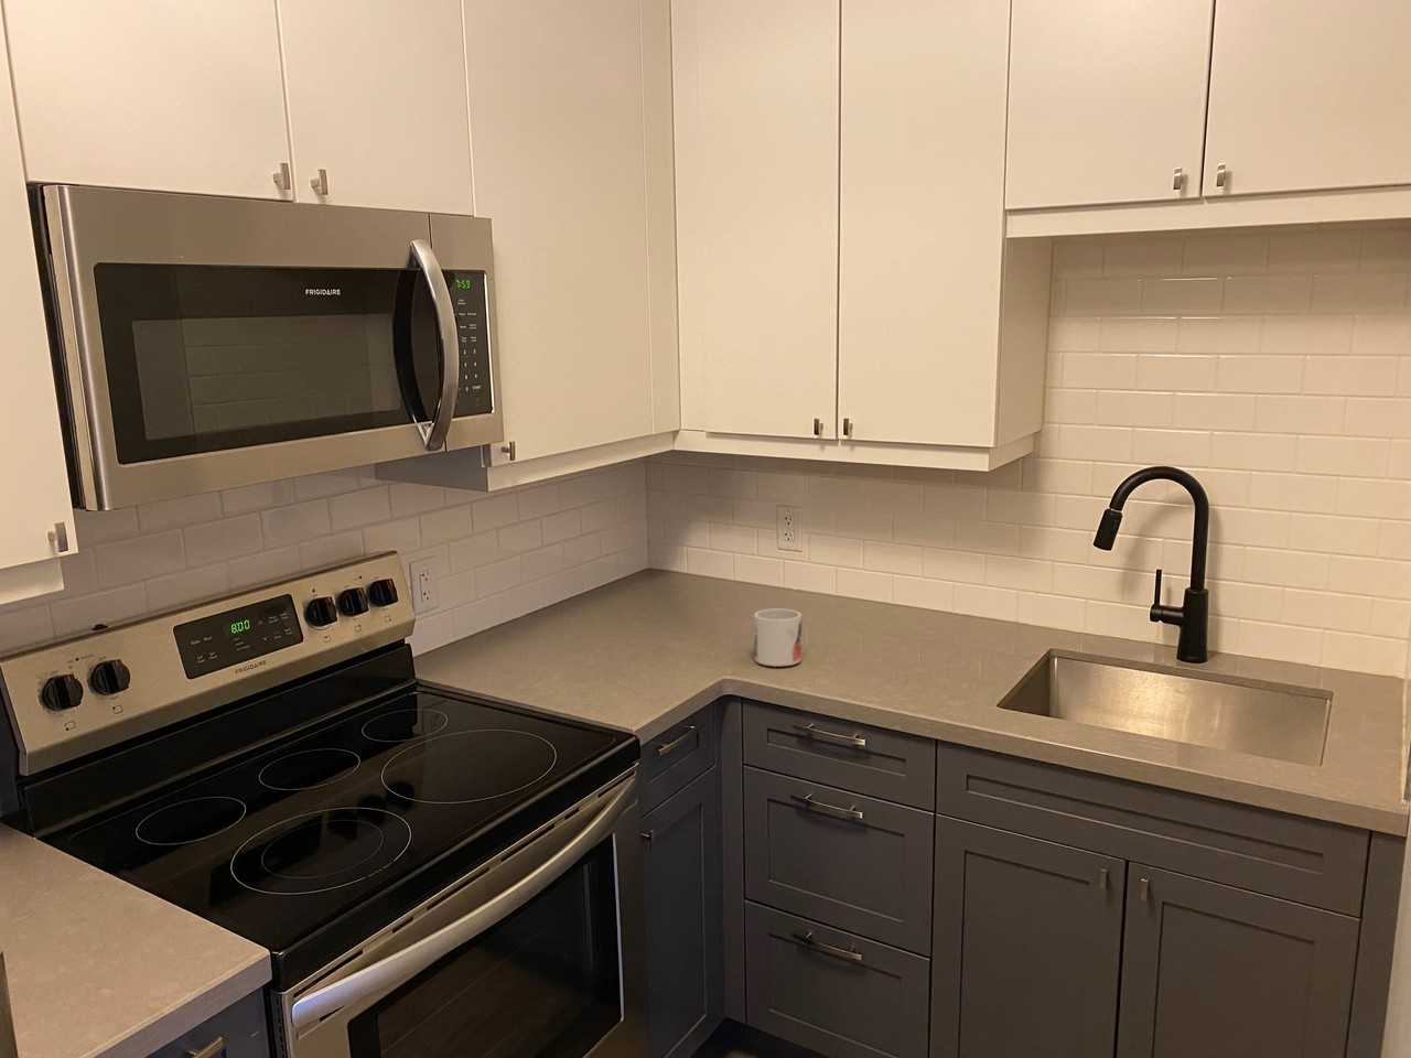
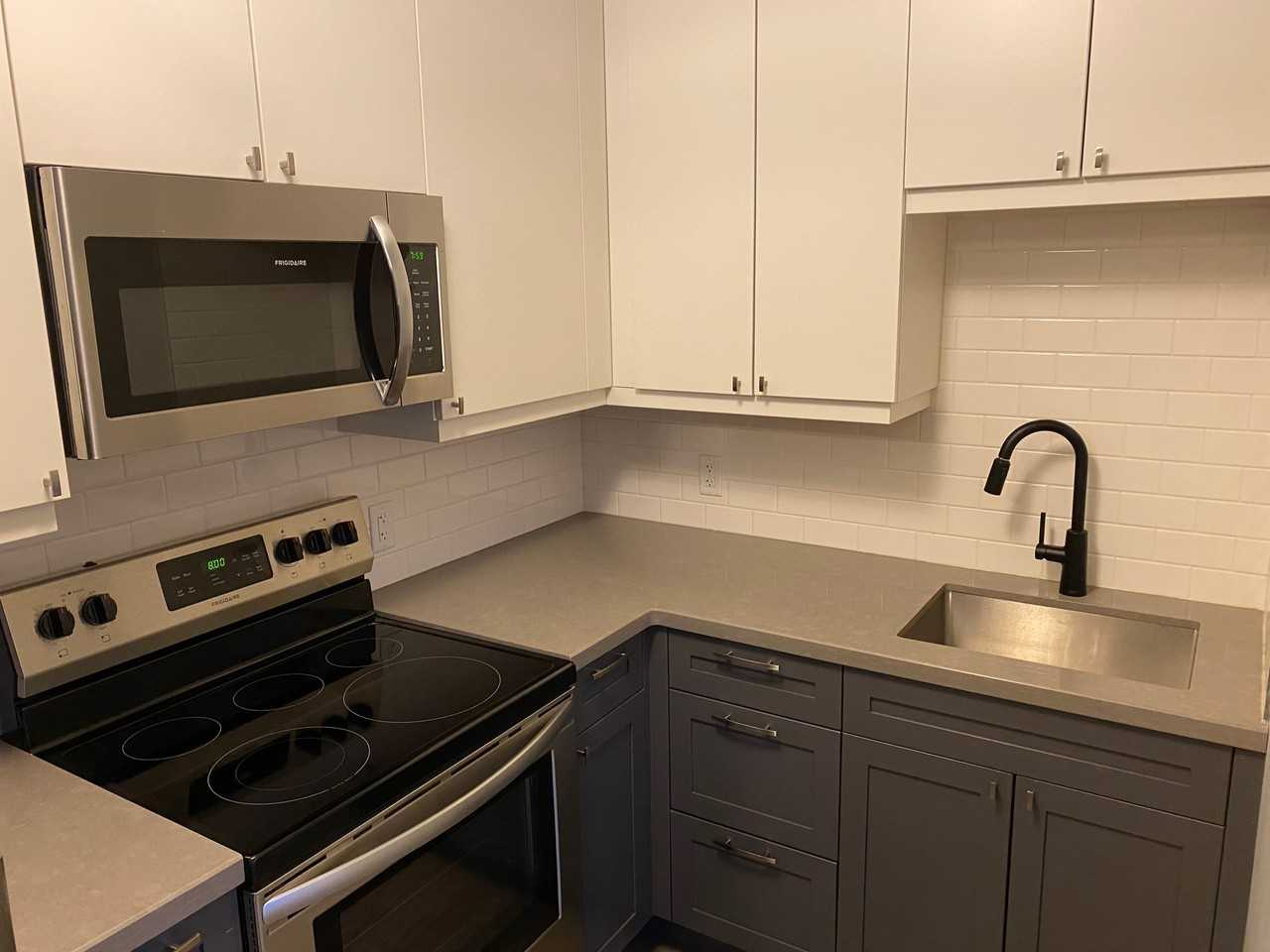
- mug (777, 633)
